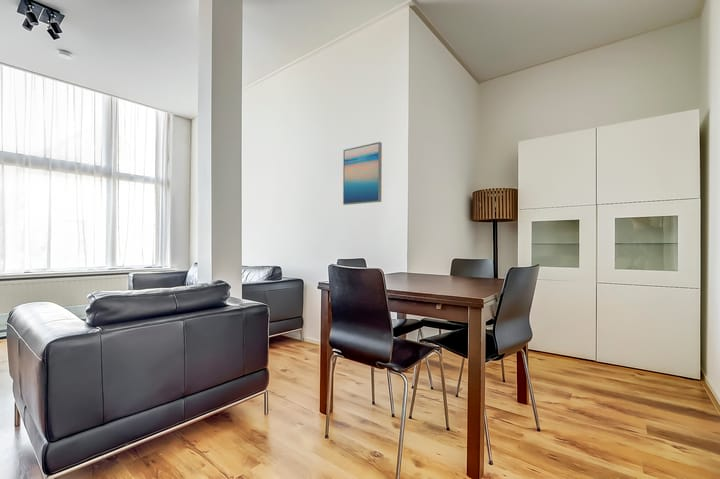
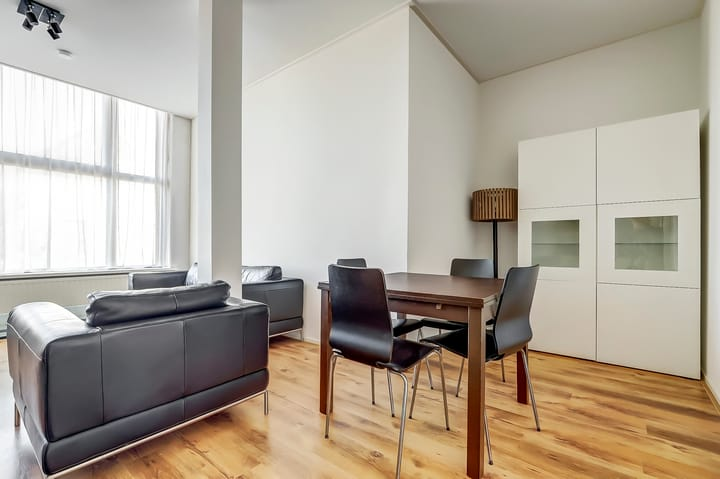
- wall art (361, 174)
